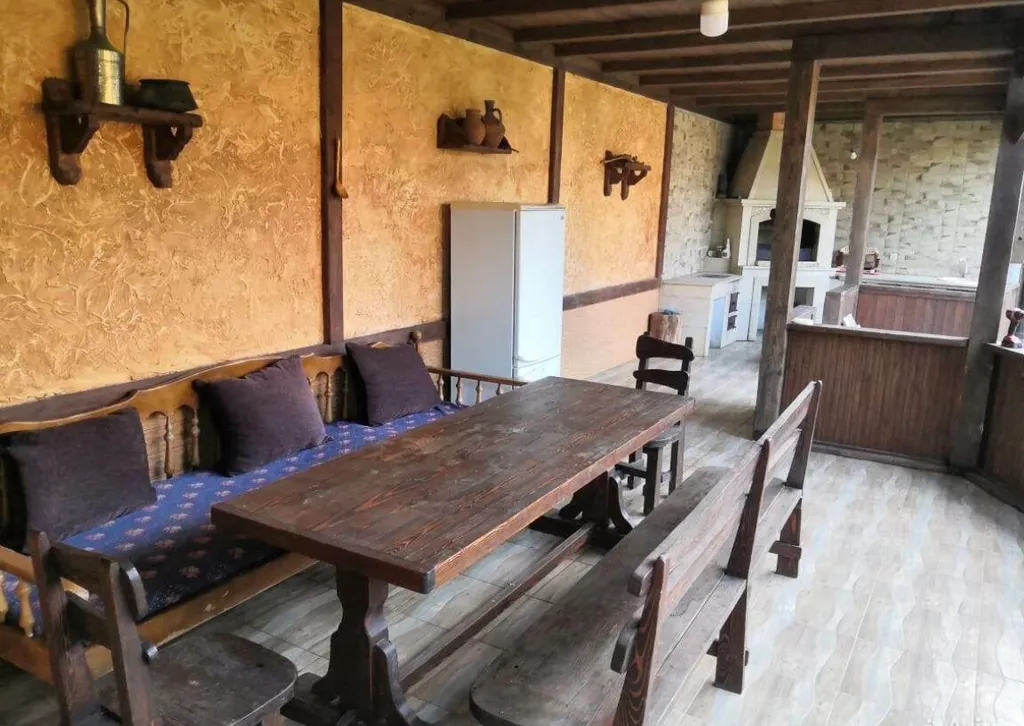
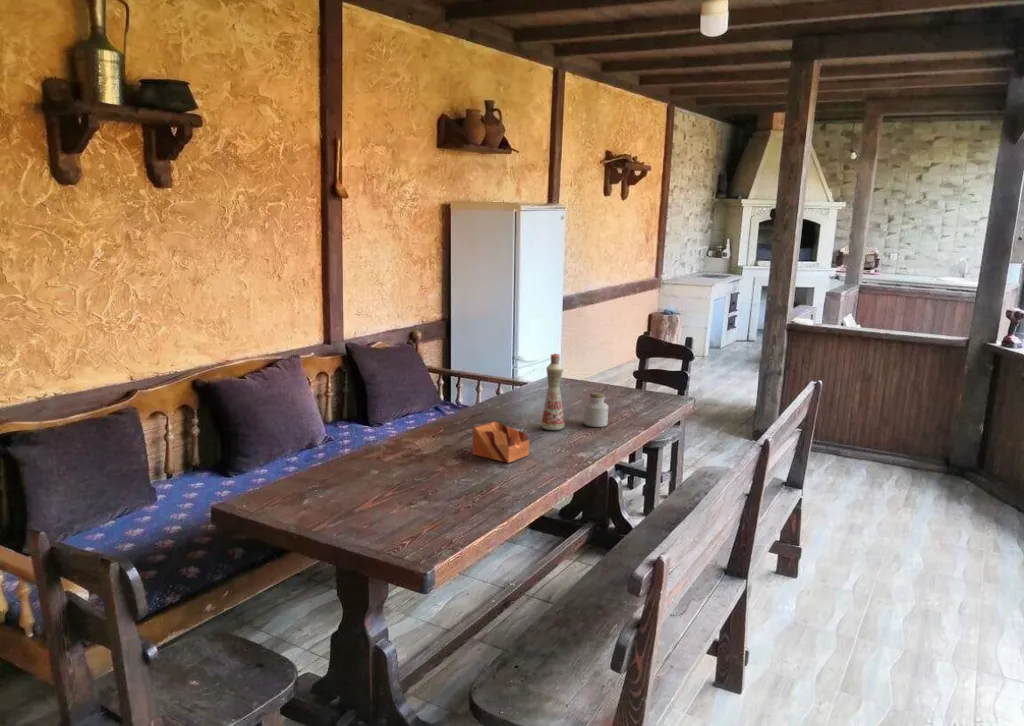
+ wooden bowl (501, 441)
+ jar (596, 408)
+ bottle (554, 390)
